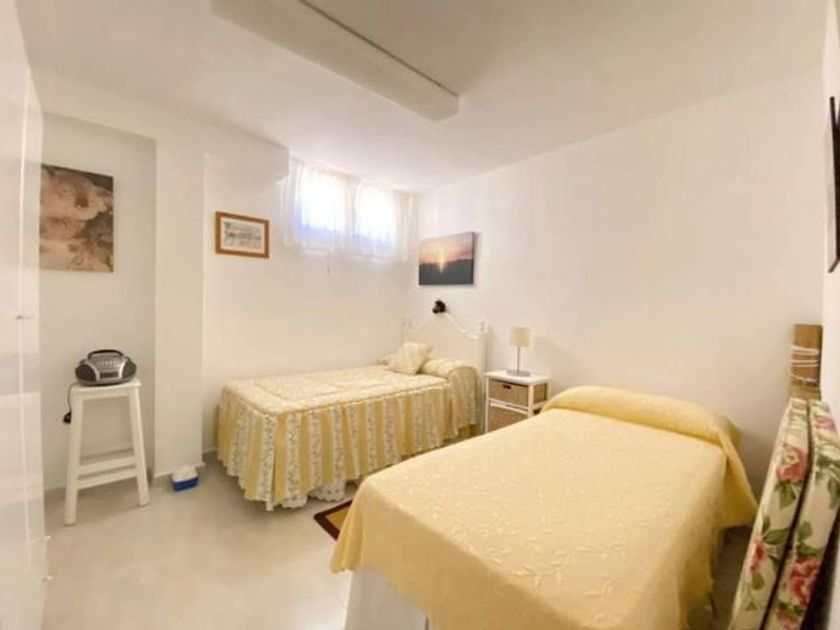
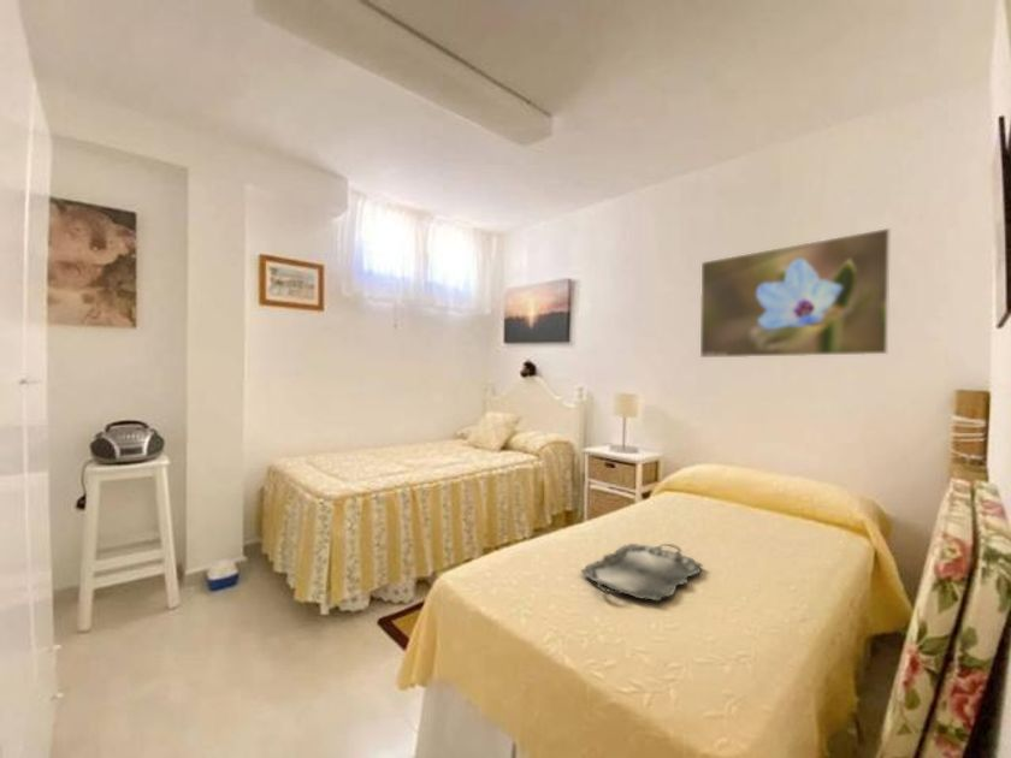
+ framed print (782, 302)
+ serving tray (643, 568)
